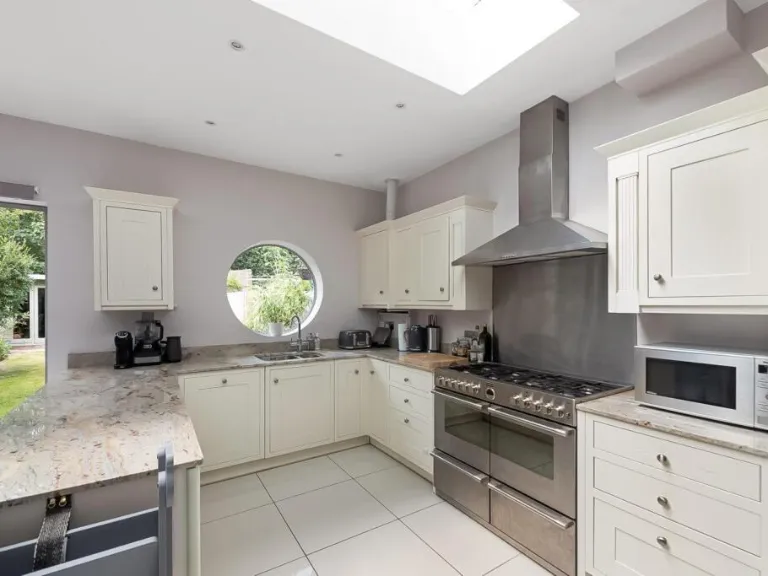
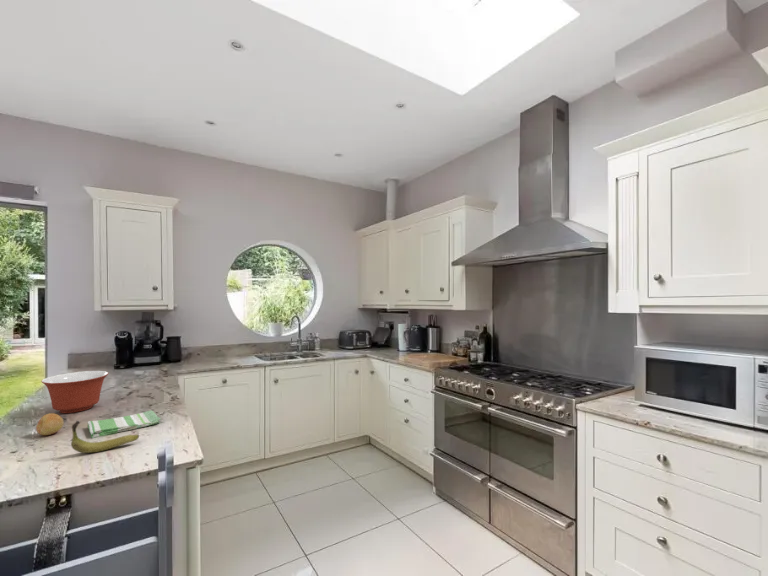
+ dish towel (124, 422)
+ banana (107, 440)
+ fruit (50, 424)
+ mixing bowl (76, 392)
